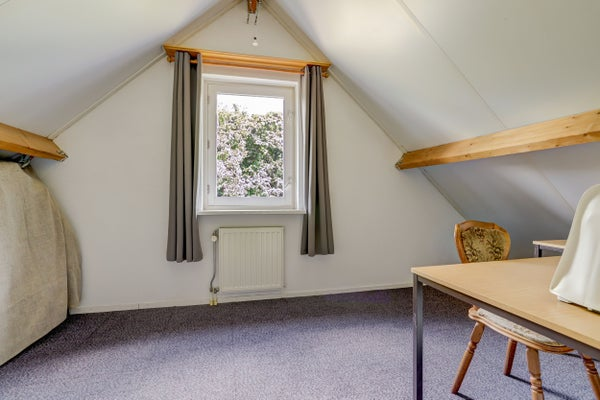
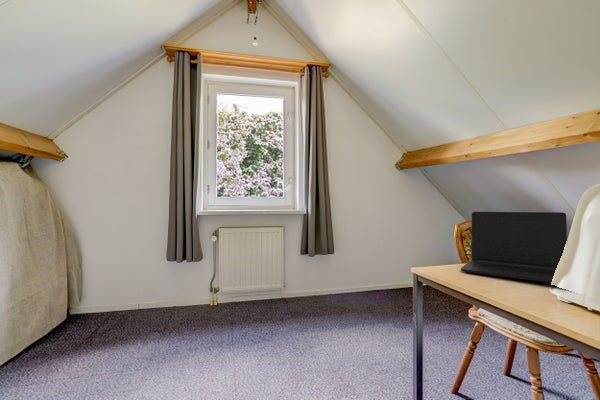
+ laptop (512, 242)
